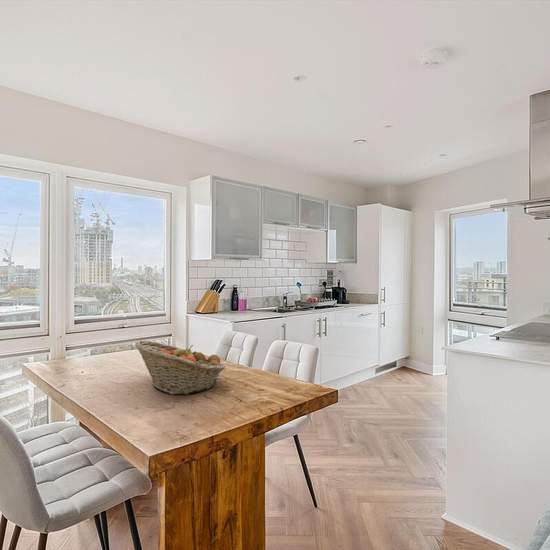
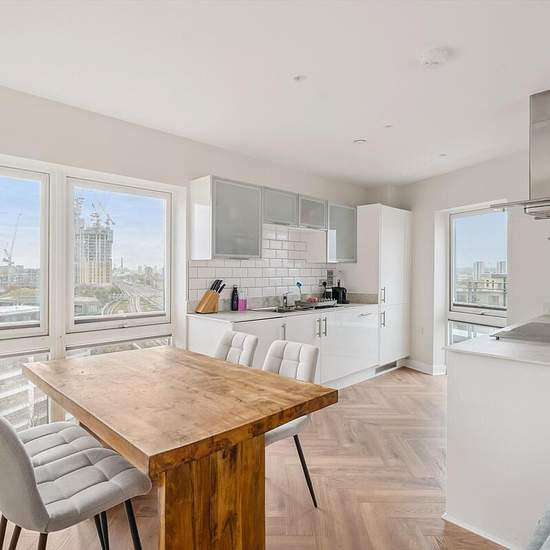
- fruit basket (179, 362)
